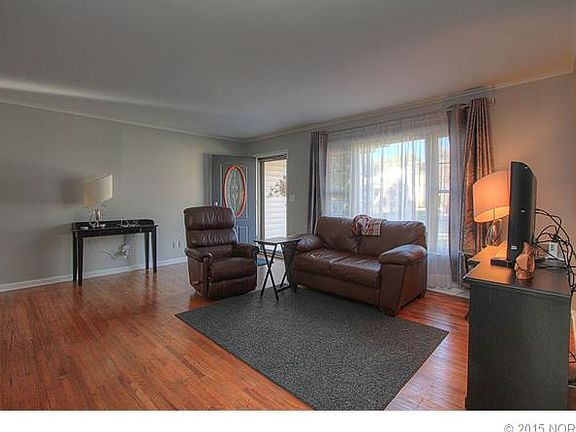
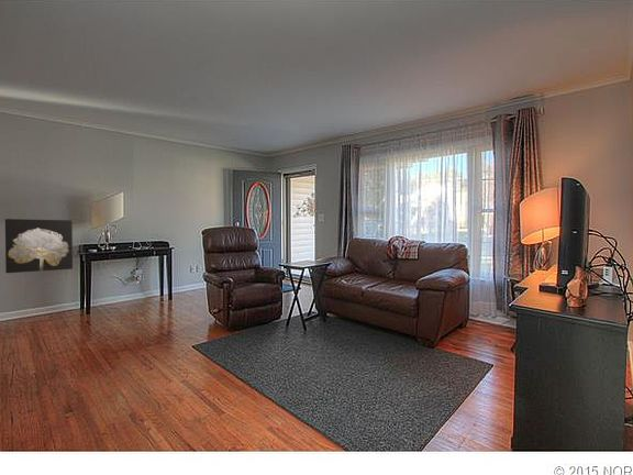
+ wall art (41, 245)
